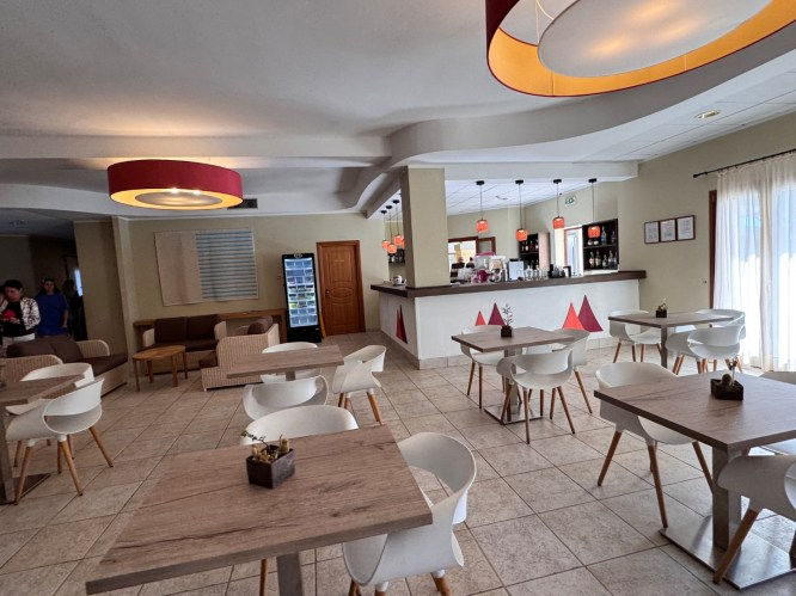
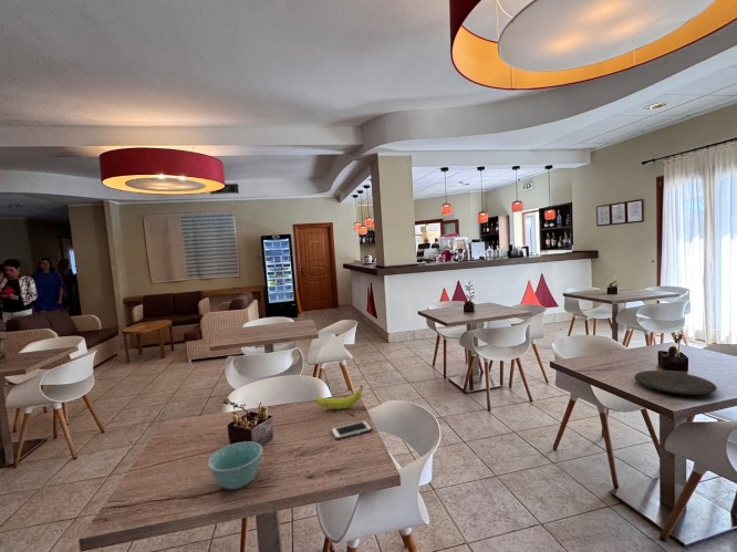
+ bowl (237, 467)
+ fruit (339, 398)
+ cell phone (351, 429)
+ plate (673, 384)
